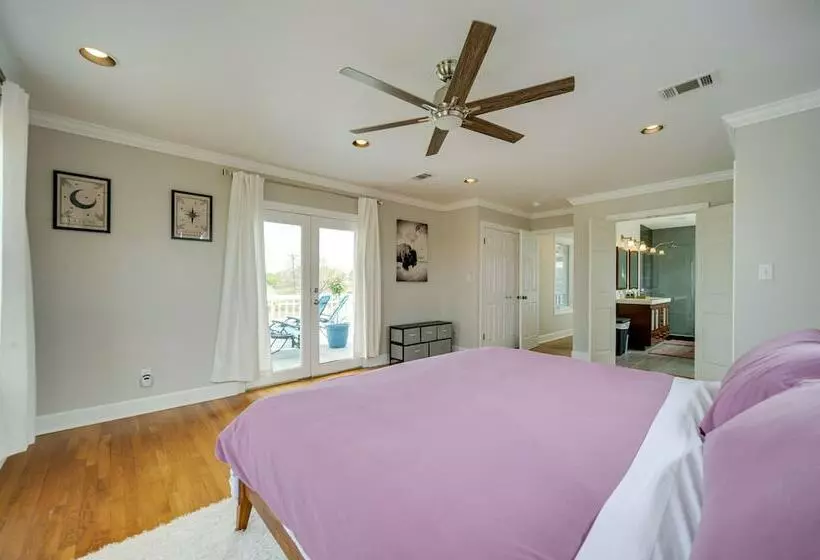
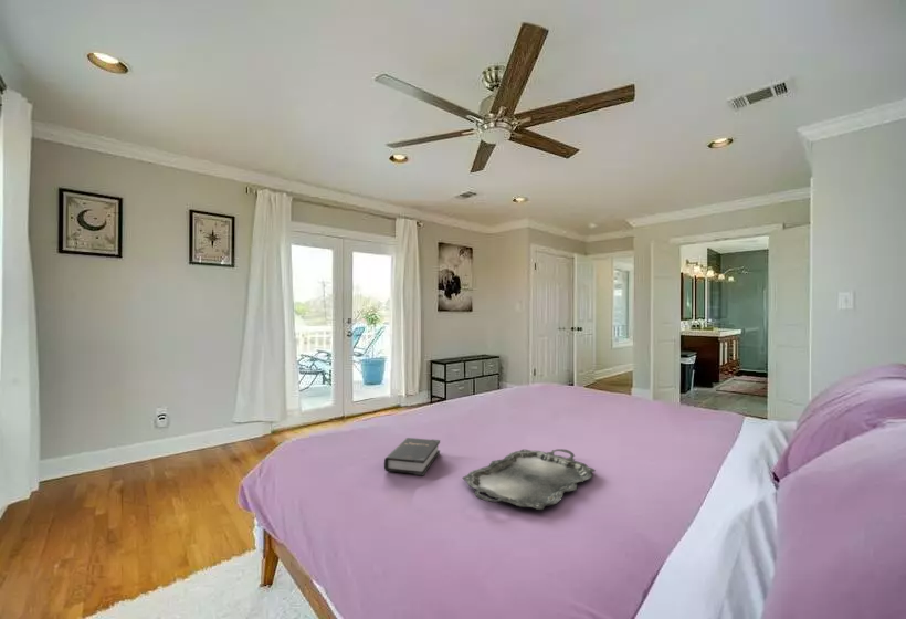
+ serving tray (530, 474)
+ hardback book (413, 454)
